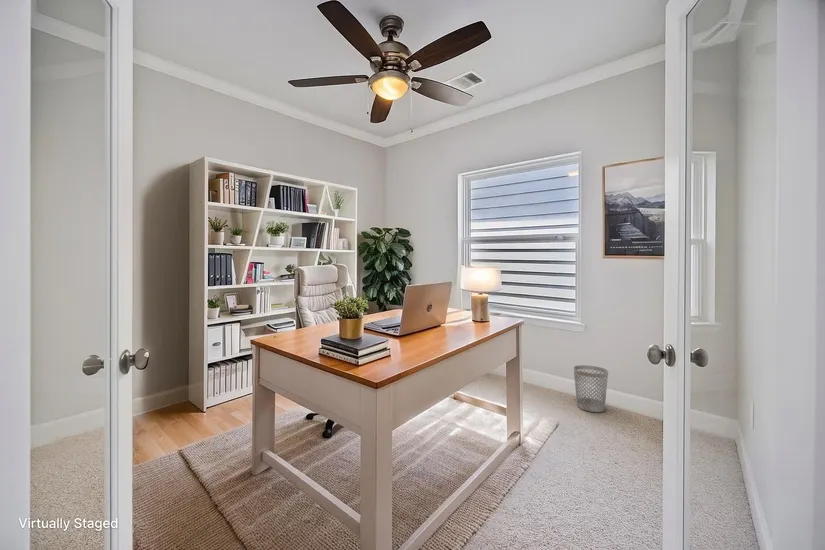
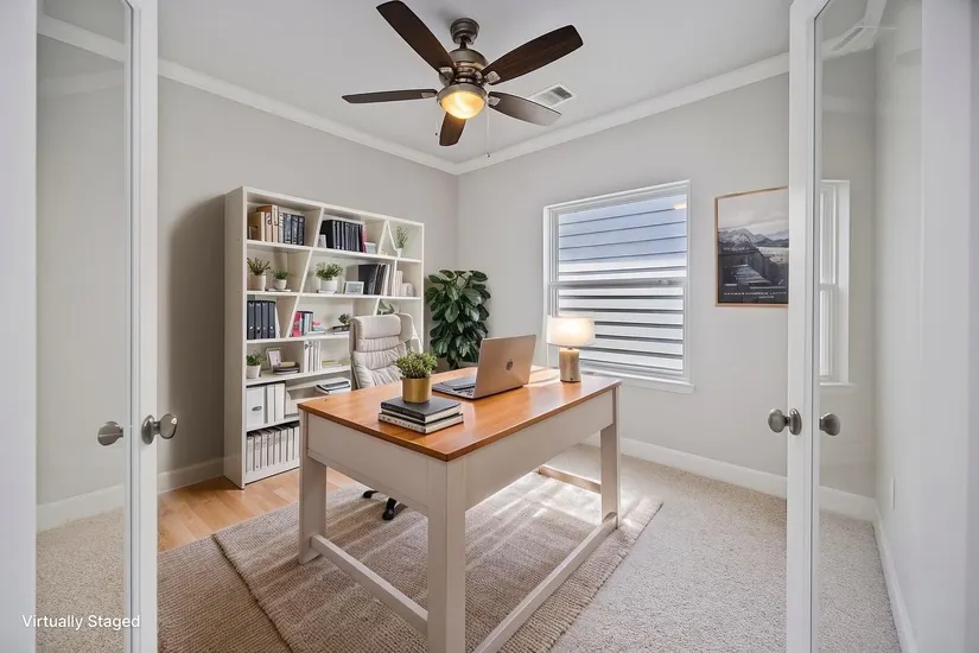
- wastebasket (590, 388)
